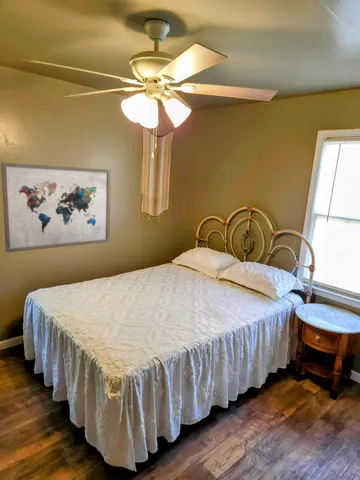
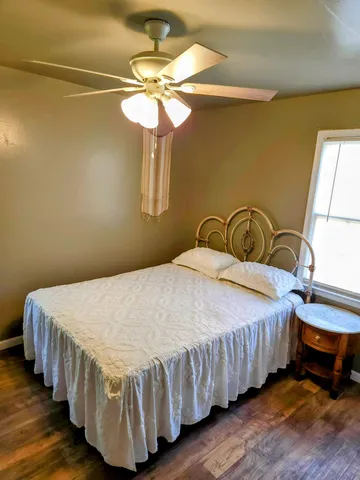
- wall art (62, 207)
